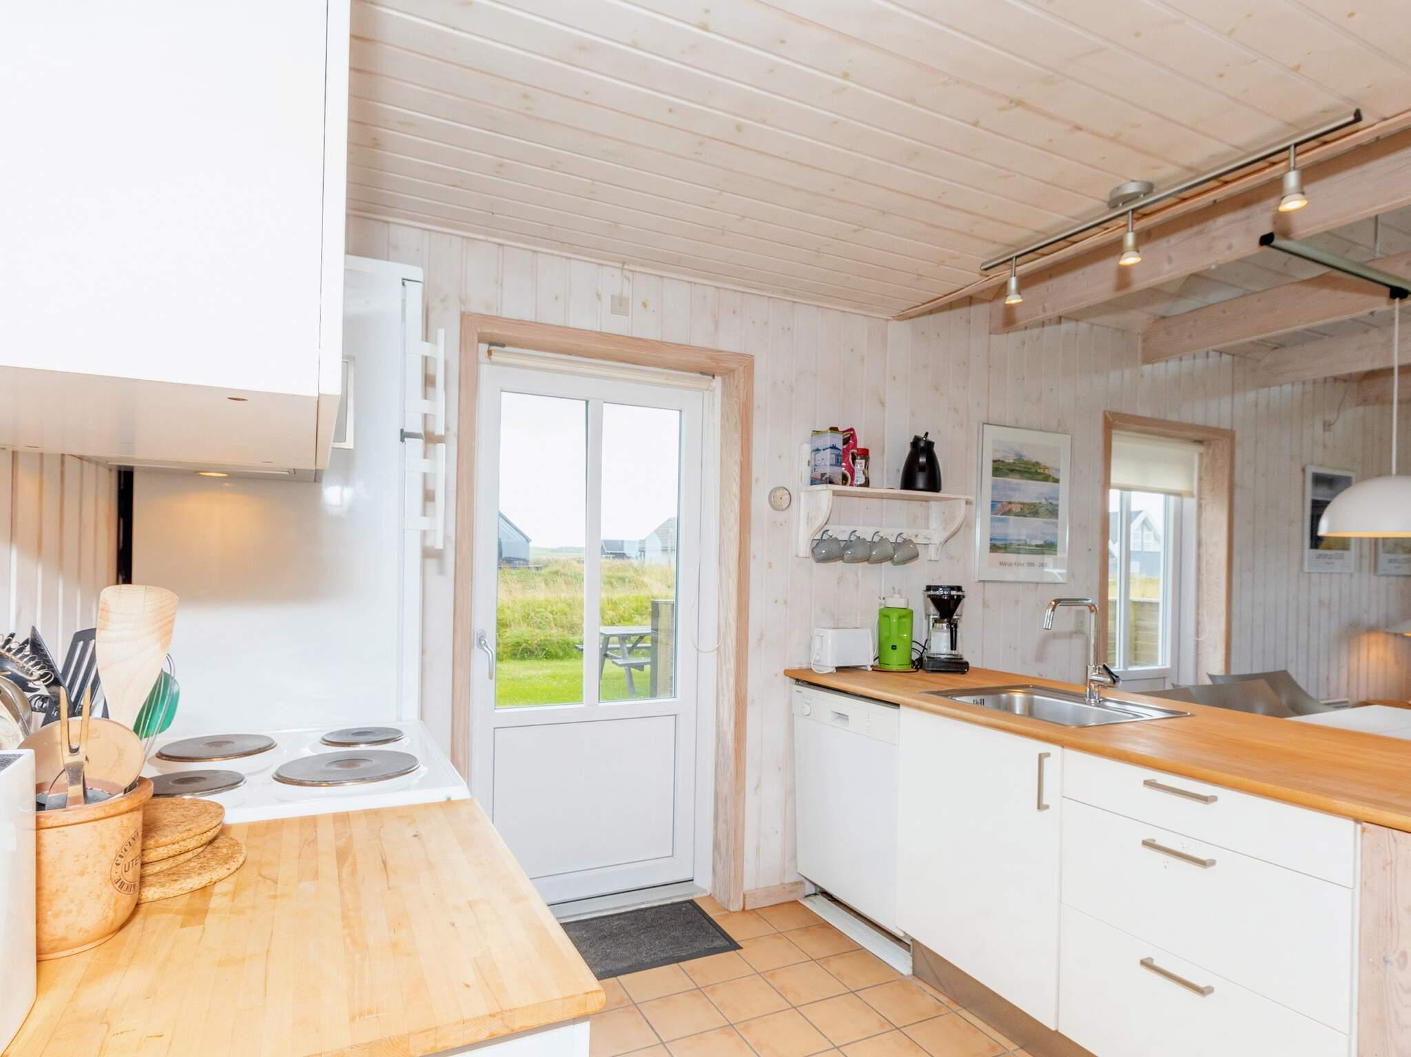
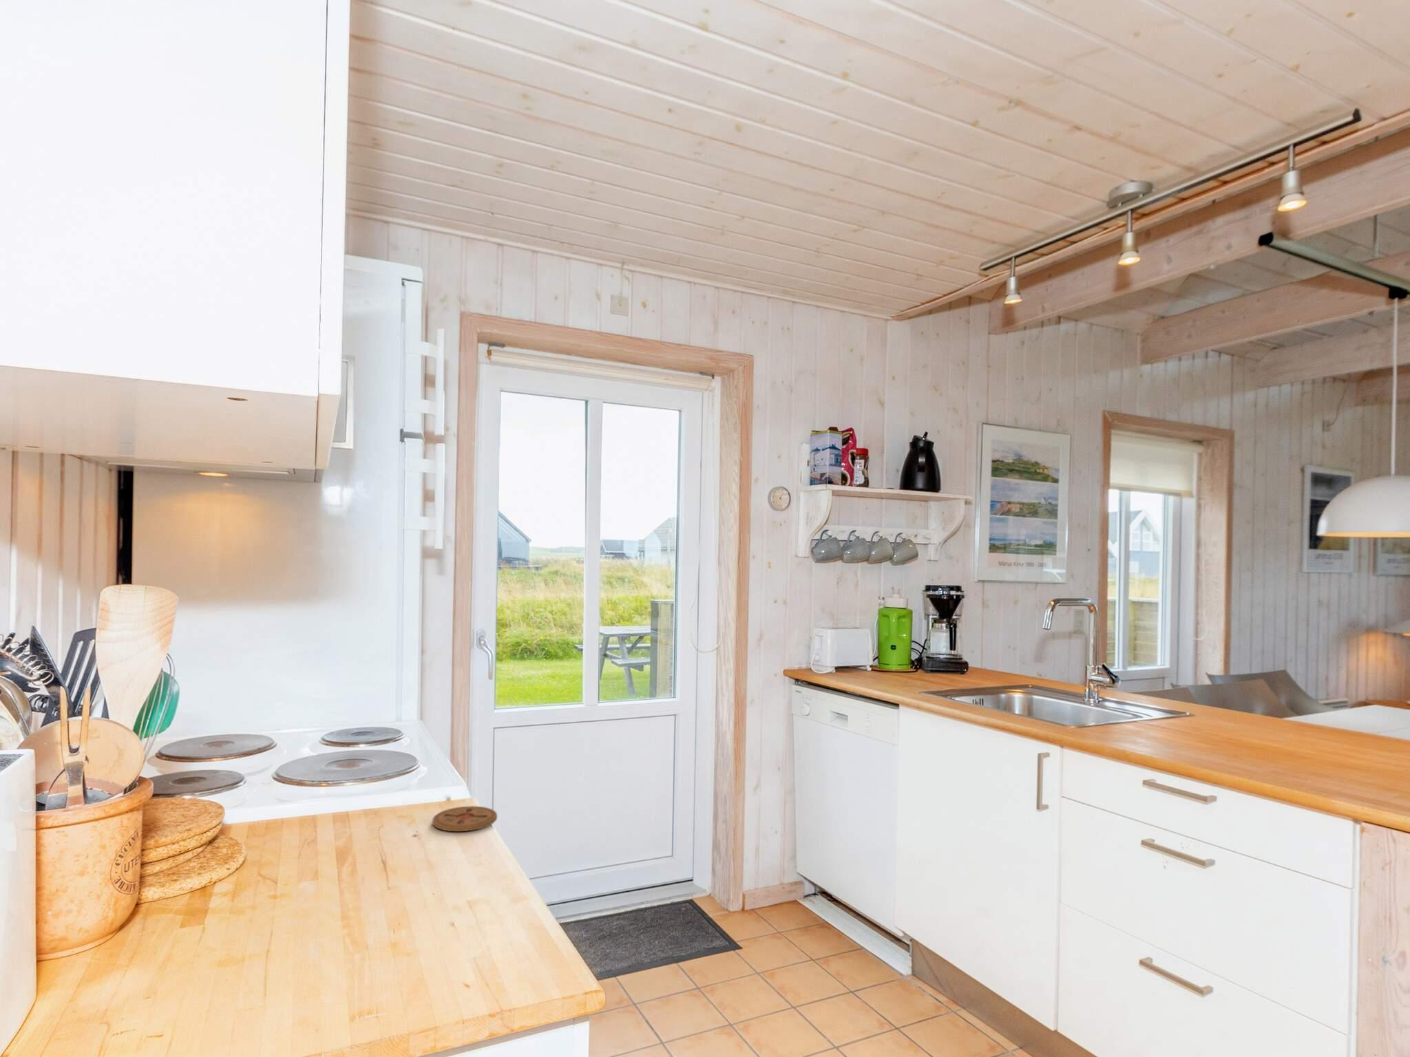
+ coaster (465, 818)
